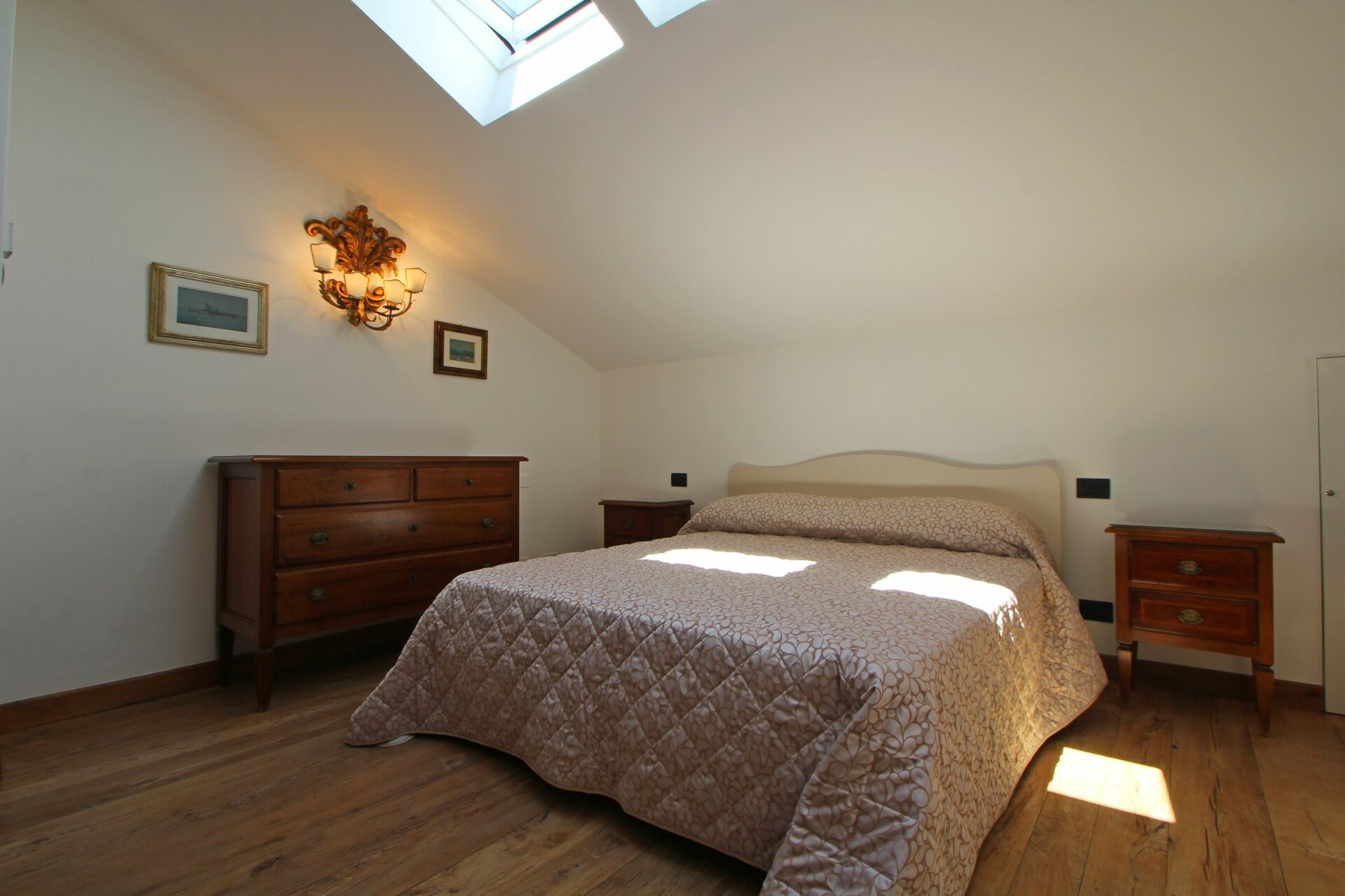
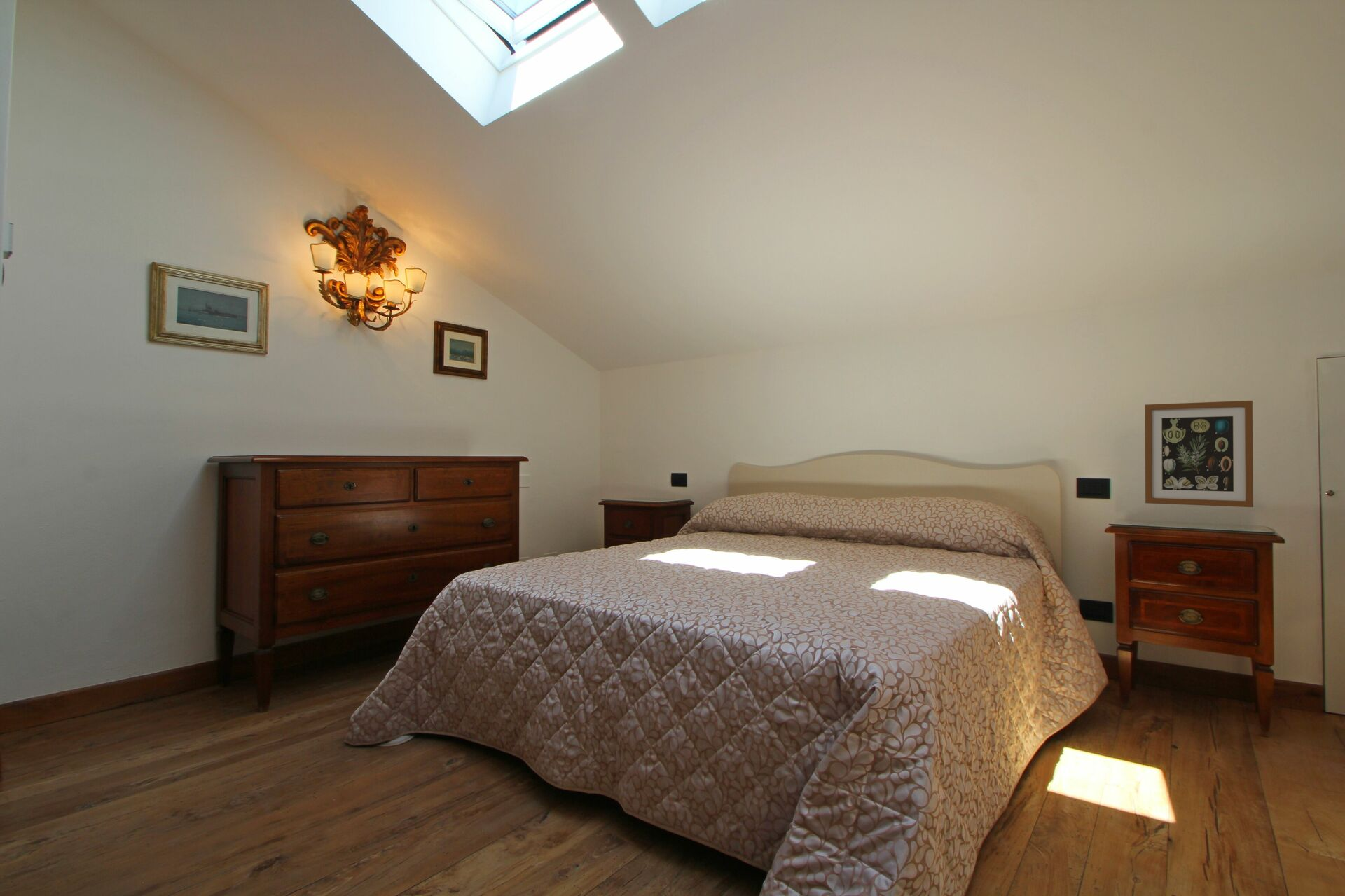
+ wall art (1196, 453)
